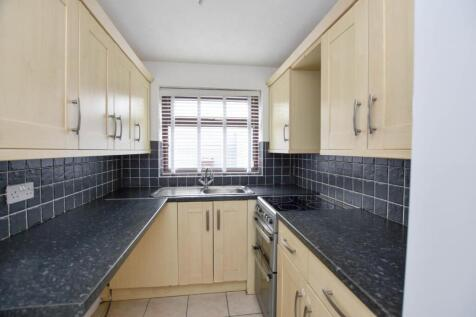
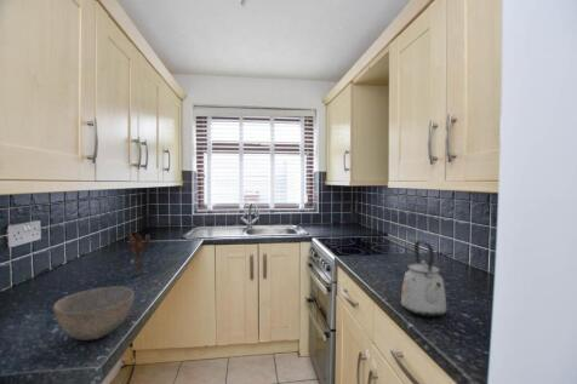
+ bowl (96, 315)
+ kettle (425, 279)
+ utensil holder (137, 252)
